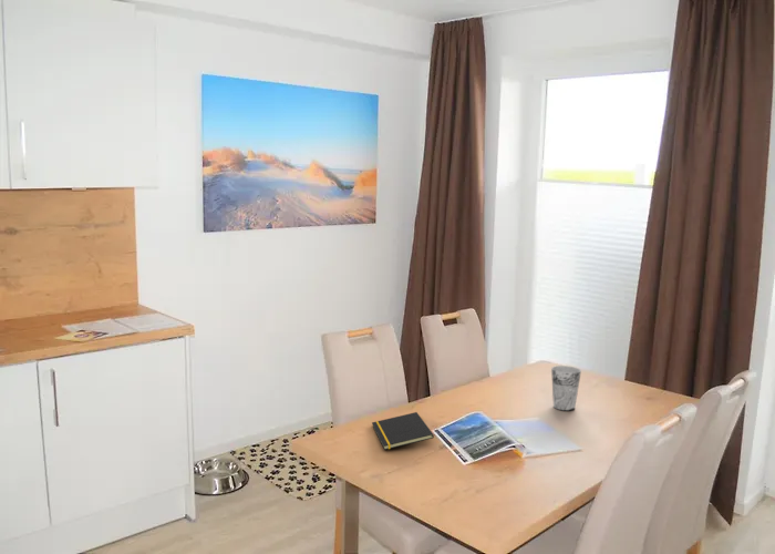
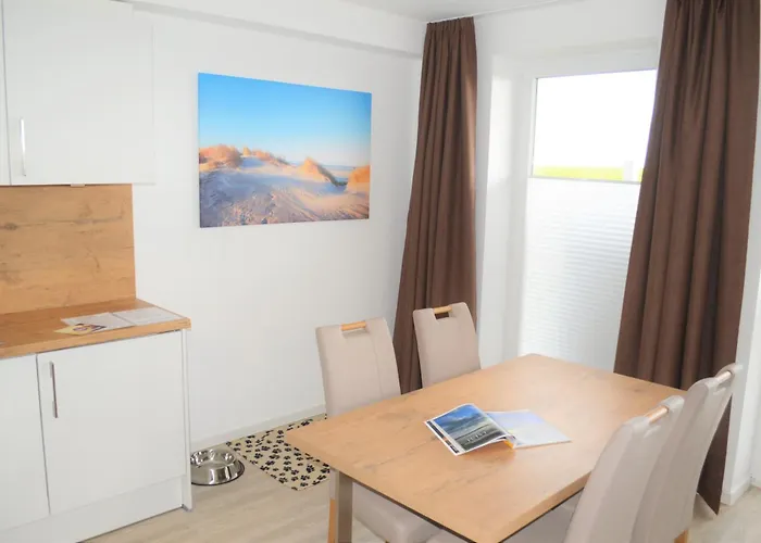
- cup (565, 388)
- notepad (401, 430)
